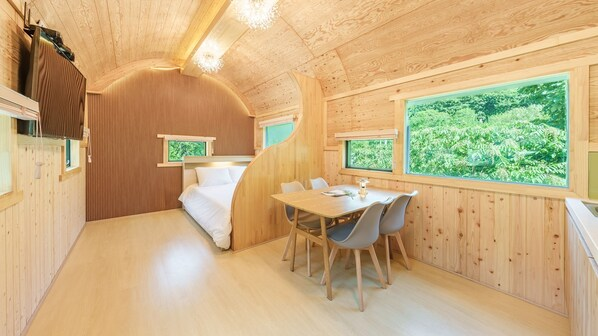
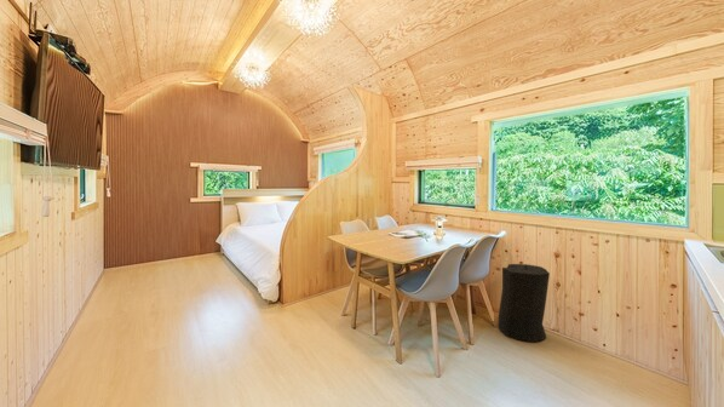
+ trash can (523, 297)
